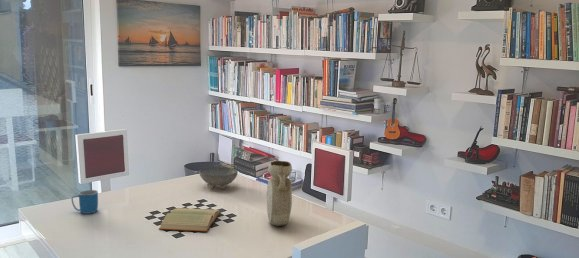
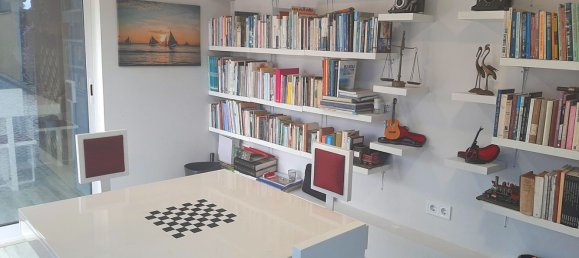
- ledger (191, 216)
- bowl (218, 179)
- vase (279, 193)
- mug (85, 201)
